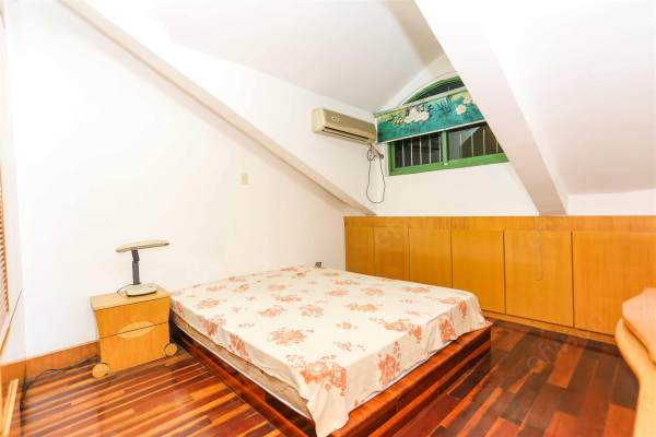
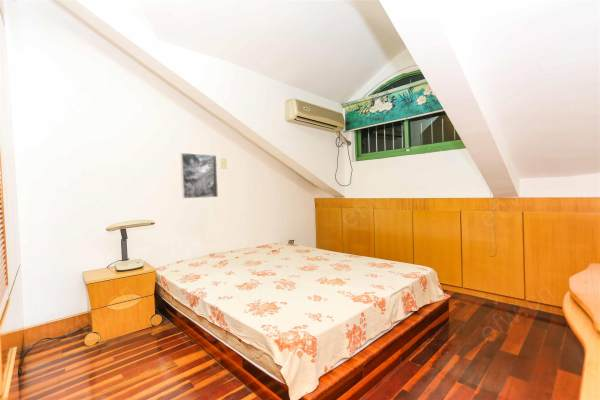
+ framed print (200, 176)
